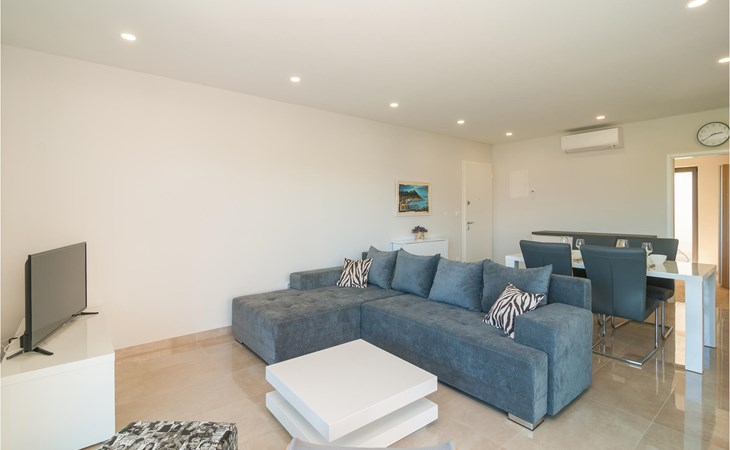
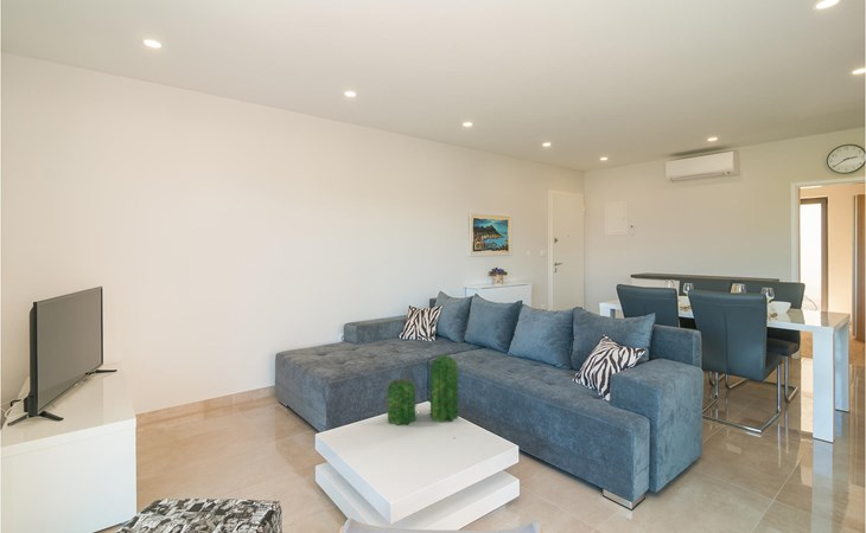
+ plant (428, 391)
